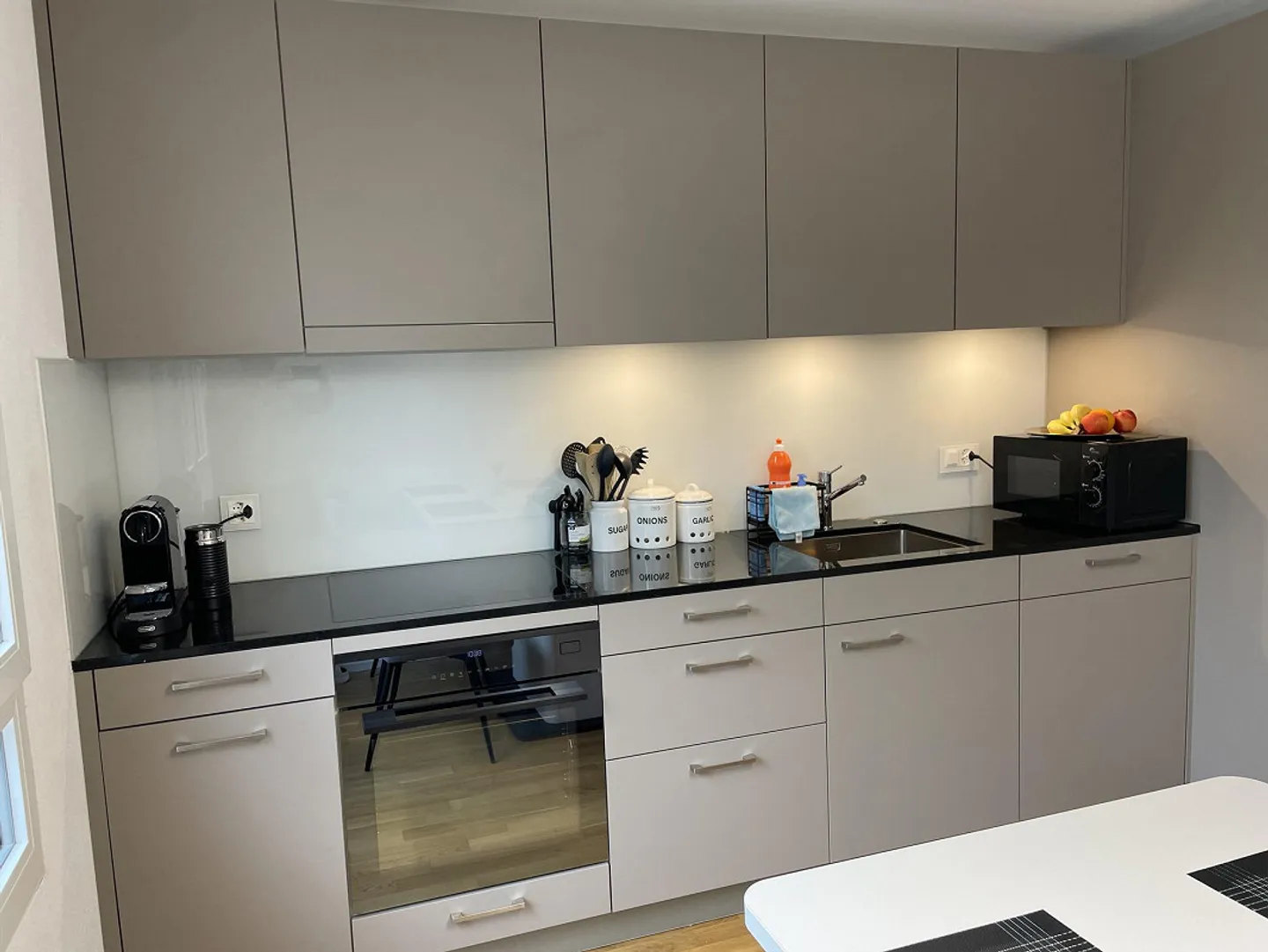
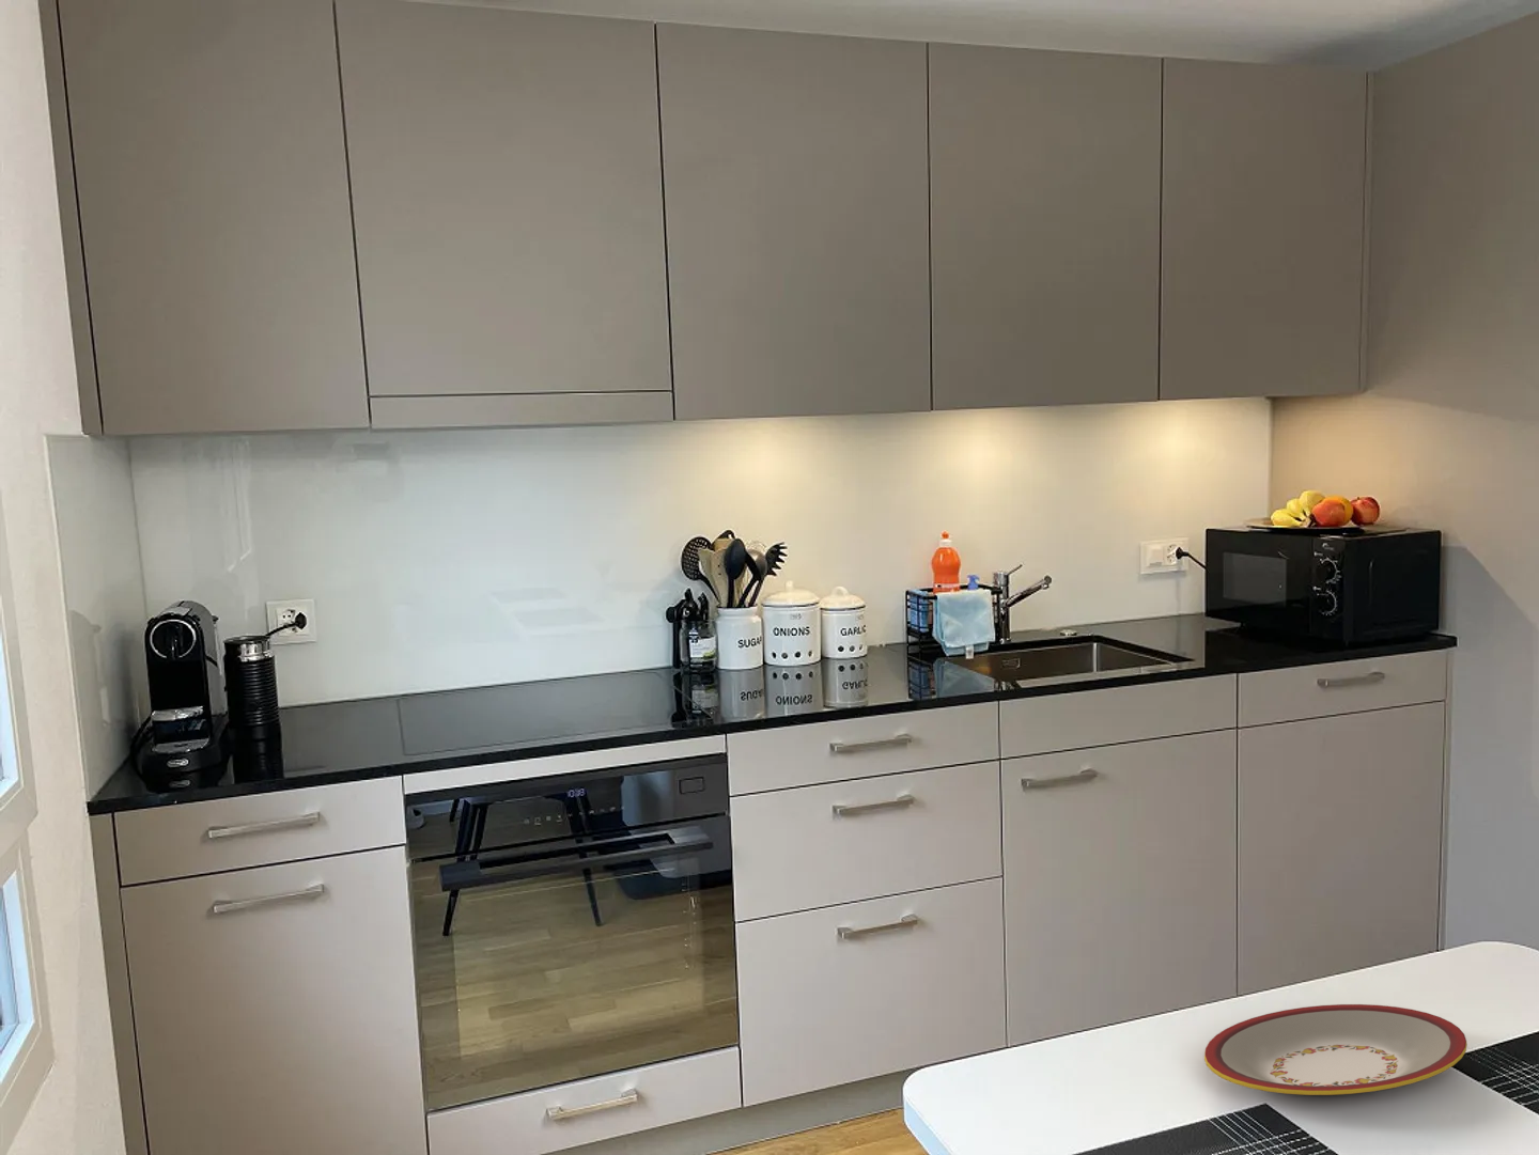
+ plate (1335, 1056)
